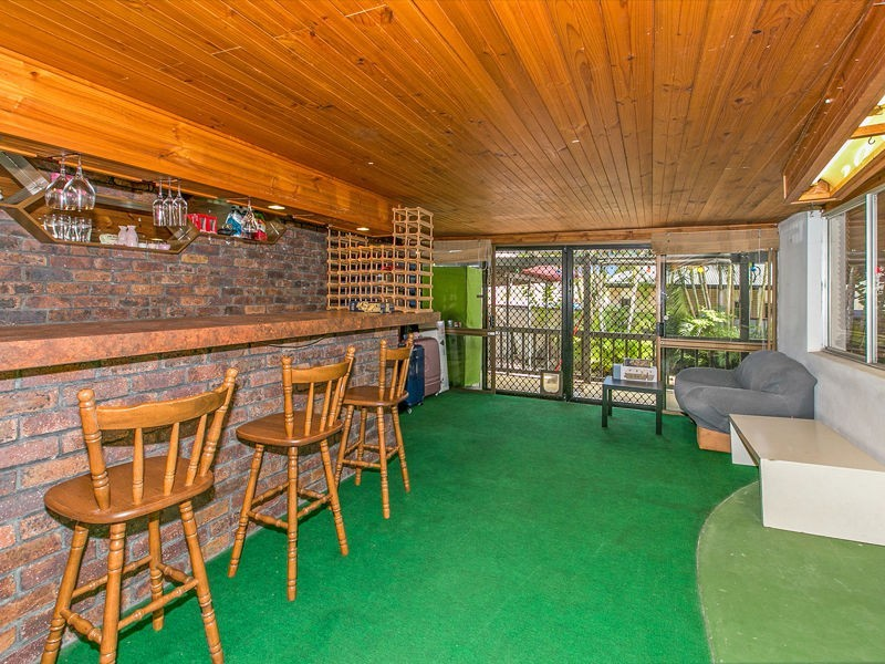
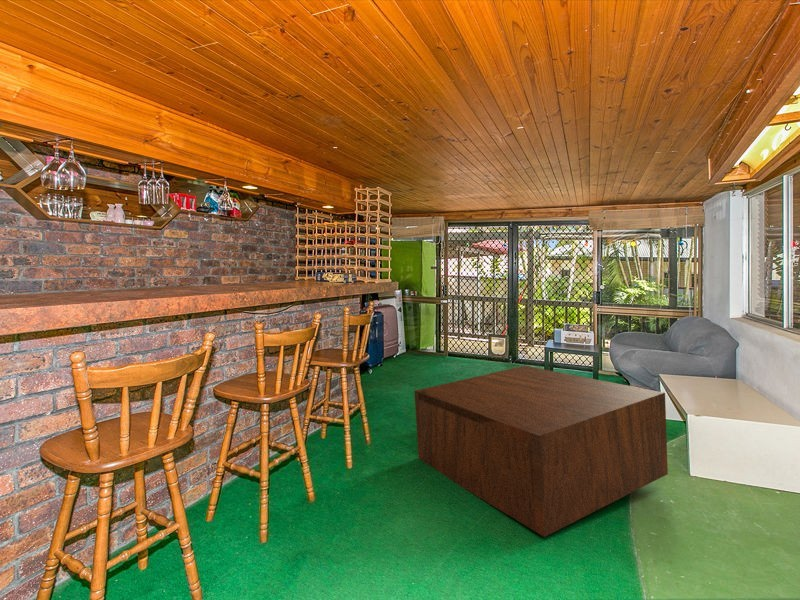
+ coffee table (532, 429)
